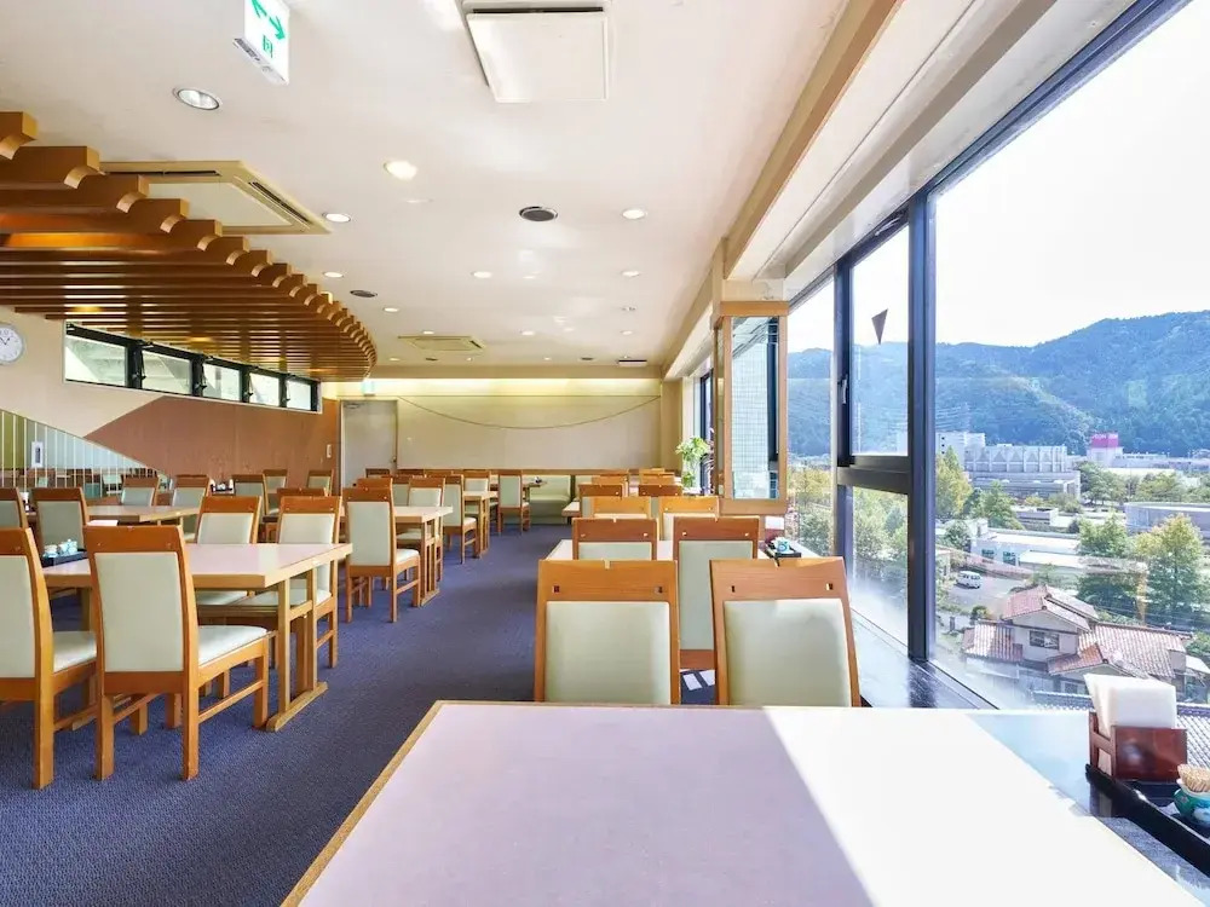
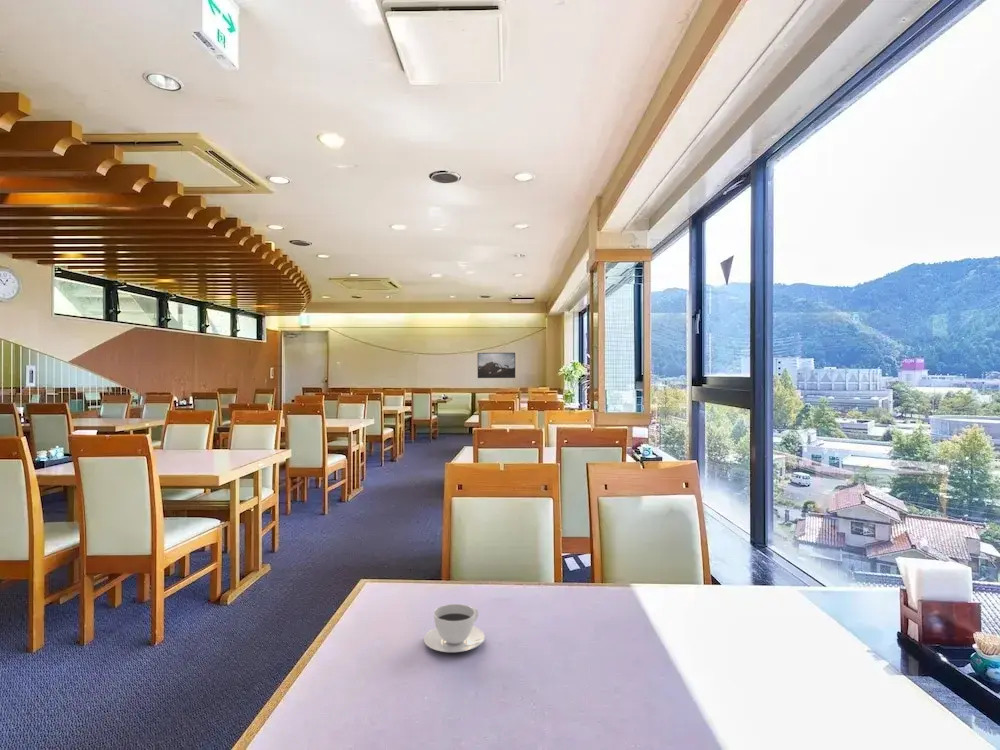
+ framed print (496, 365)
+ teacup (454, 627)
